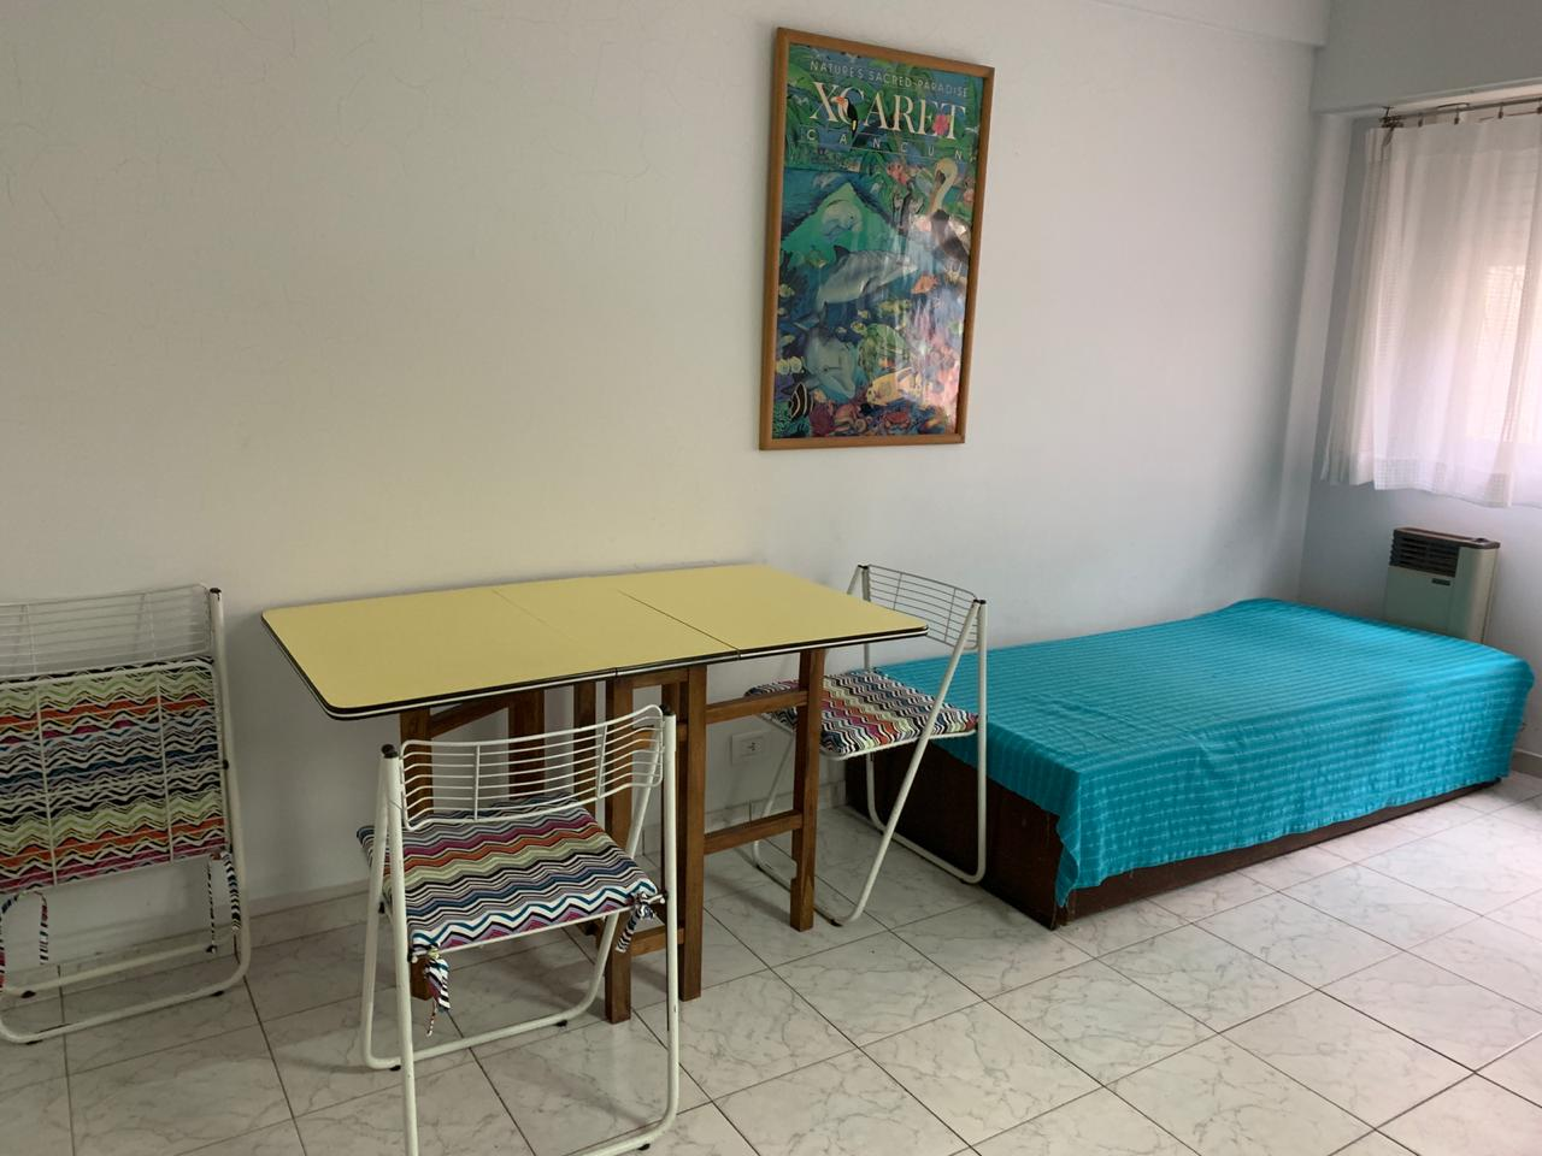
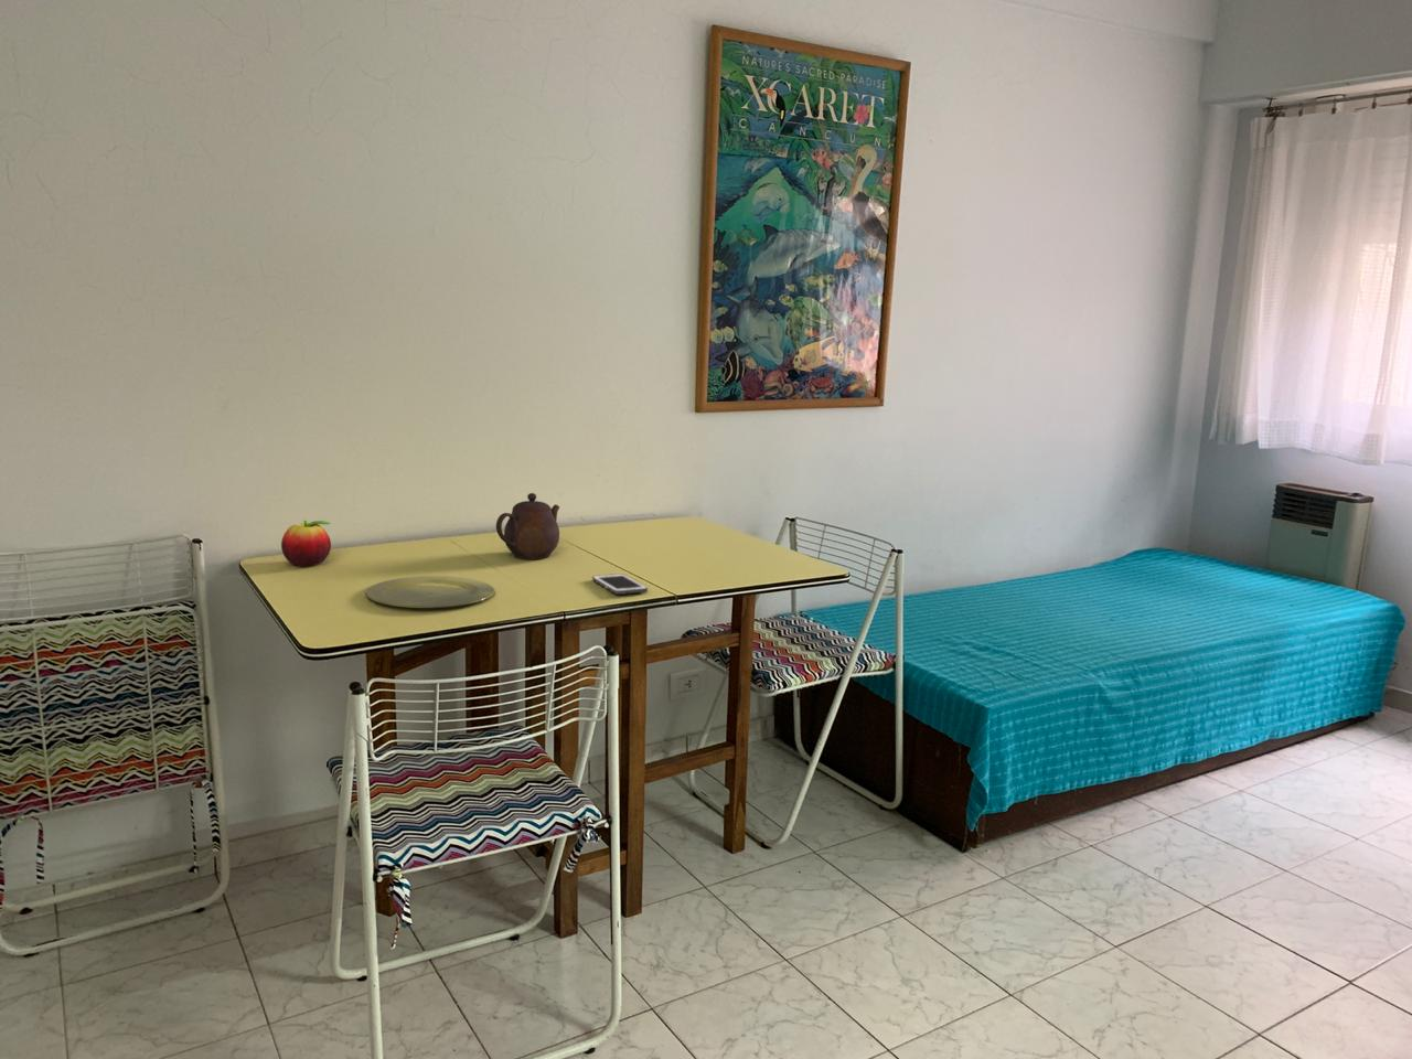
+ teapot (528, 524)
+ plate (430, 592)
+ cell phone (619, 584)
+ fruit (306, 542)
